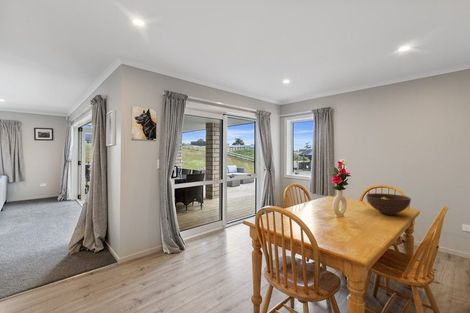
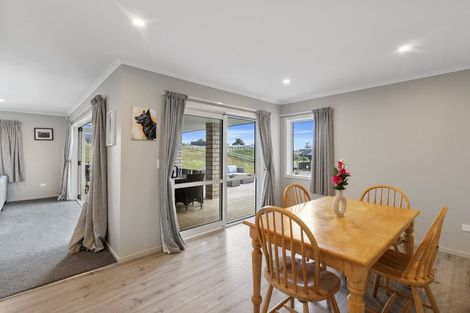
- fruit bowl (387, 204)
